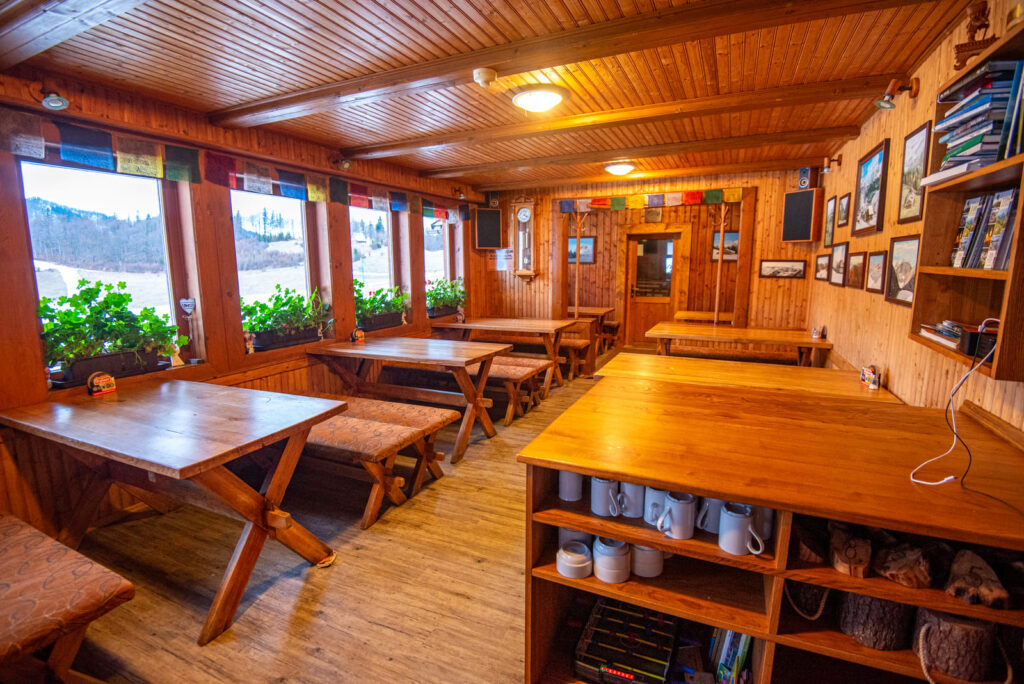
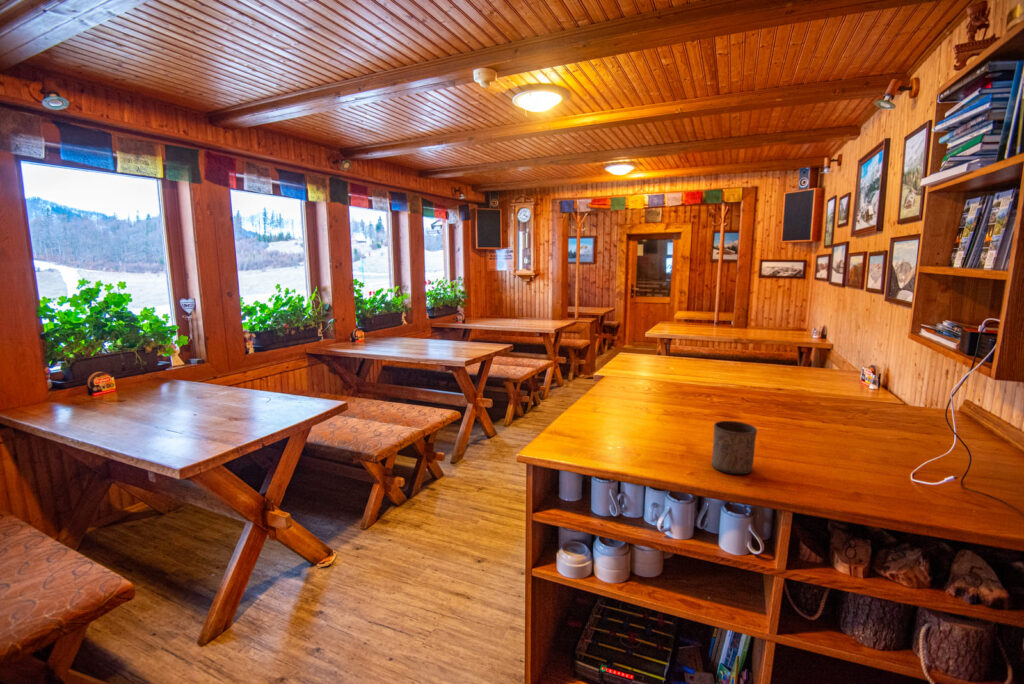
+ cup (733, 447)
